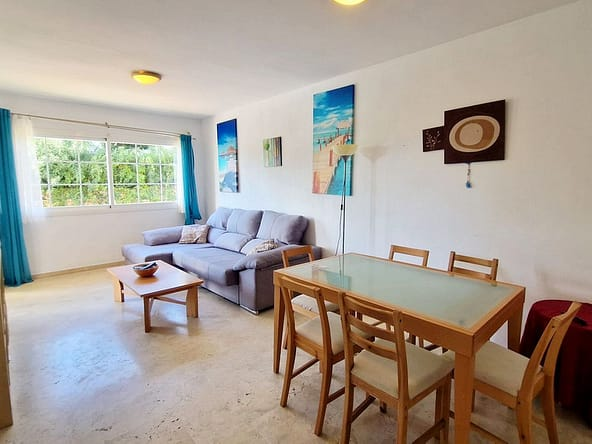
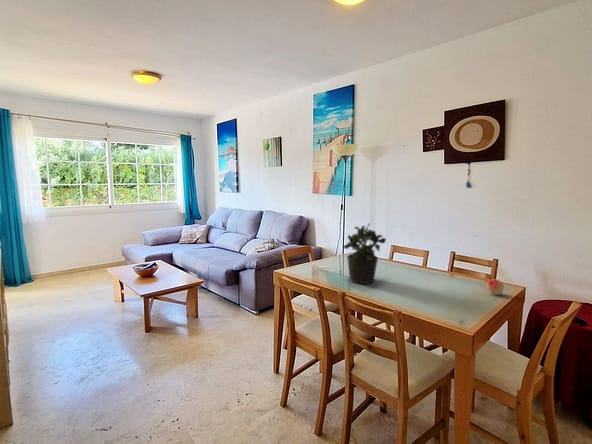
+ fruit (494, 286)
+ potted plant (364, 252)
